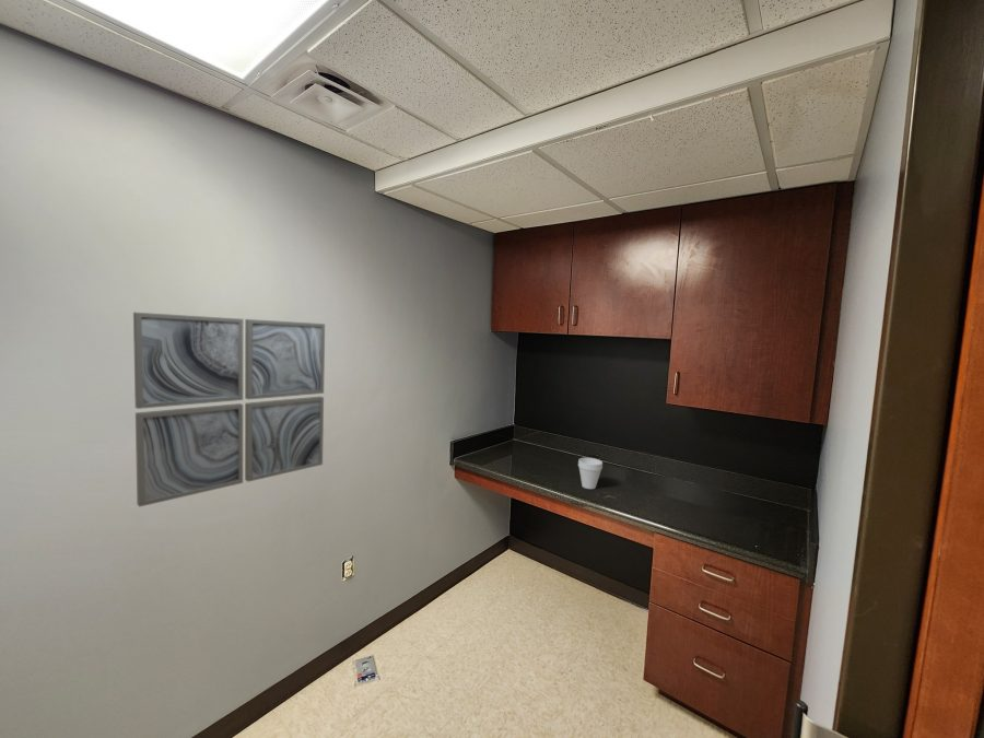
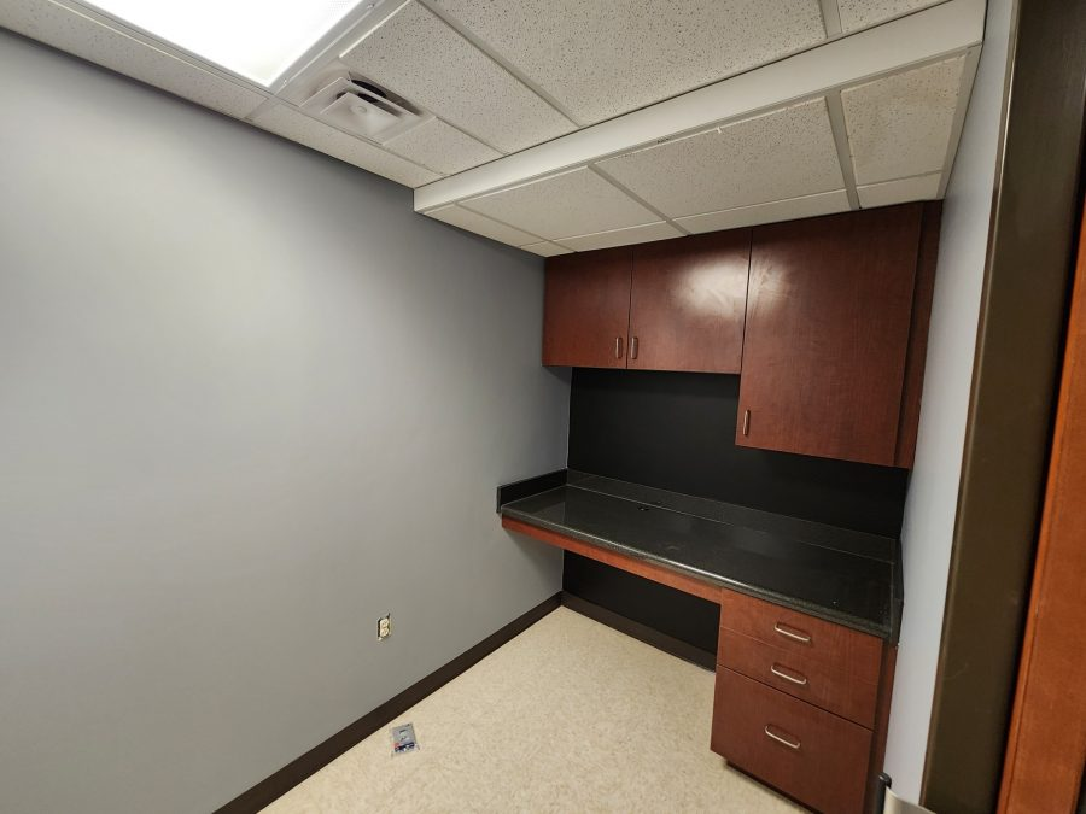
- cup (589, 473)
- wall art (245, 403)
